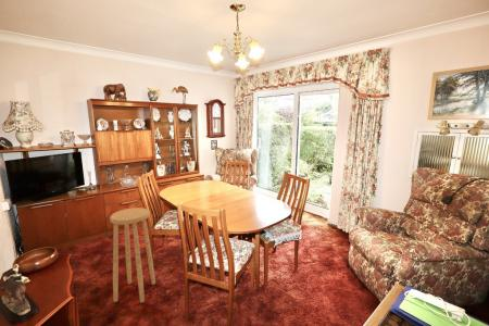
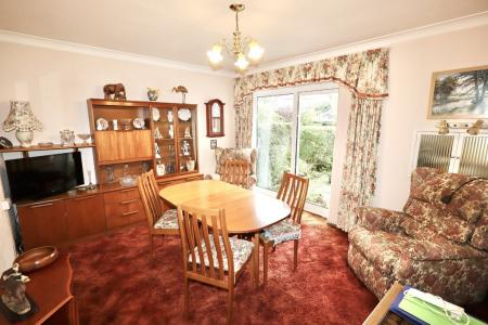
- stool (135, 253)
